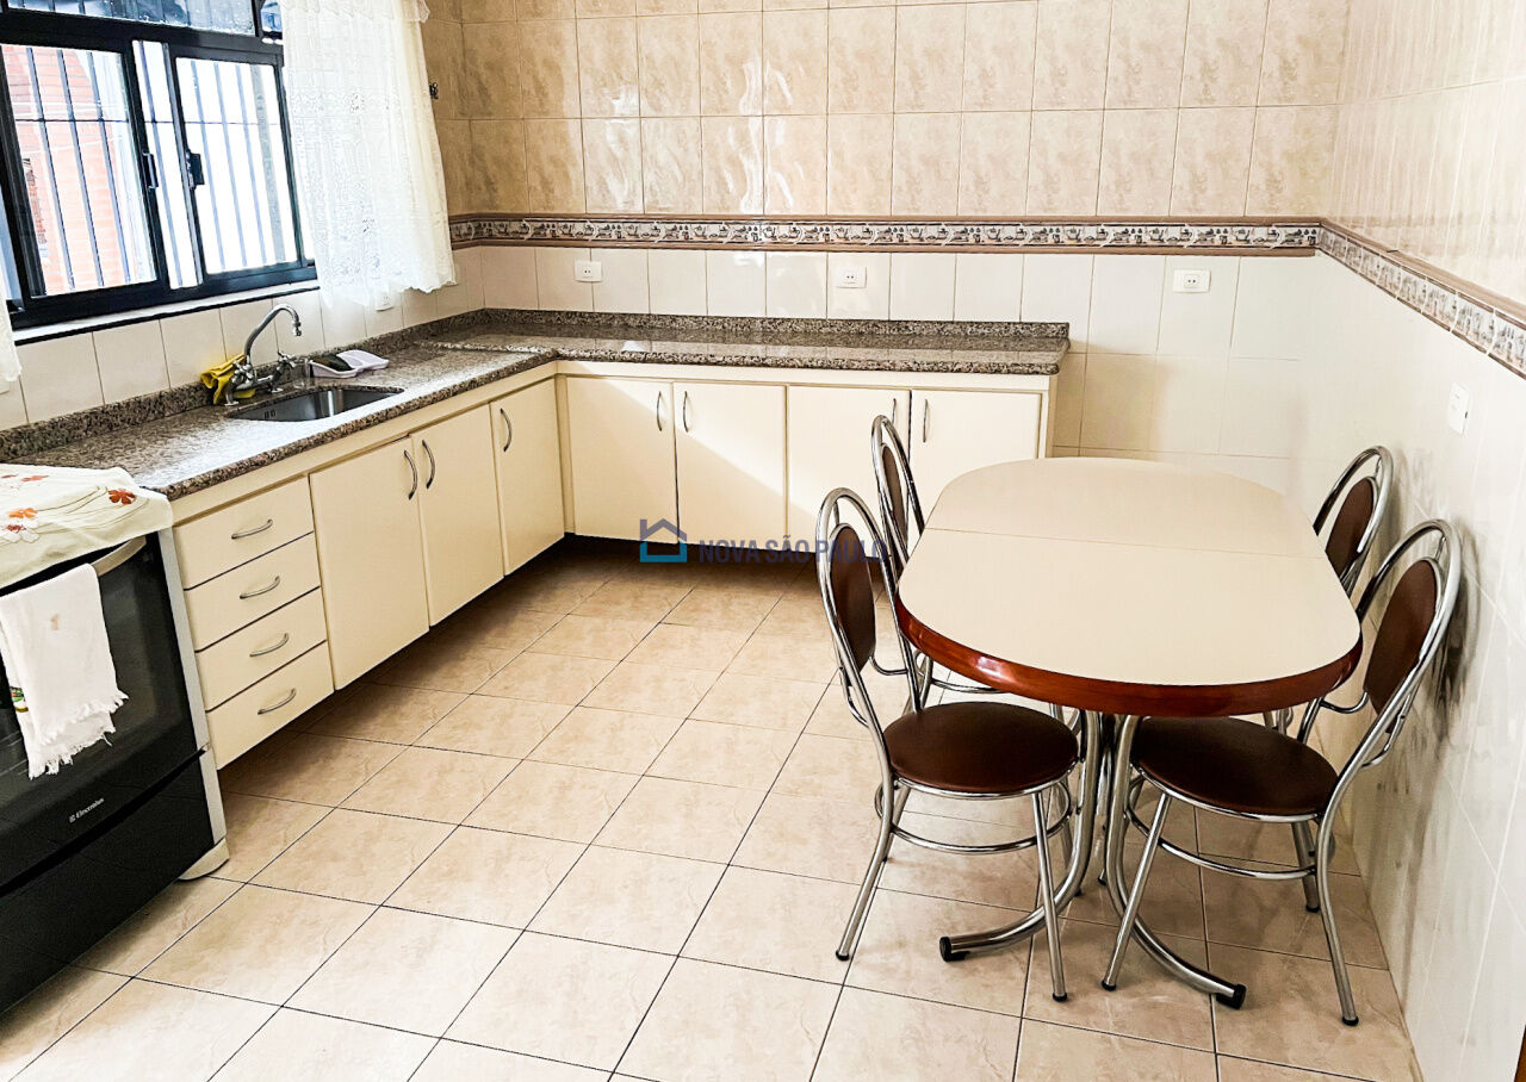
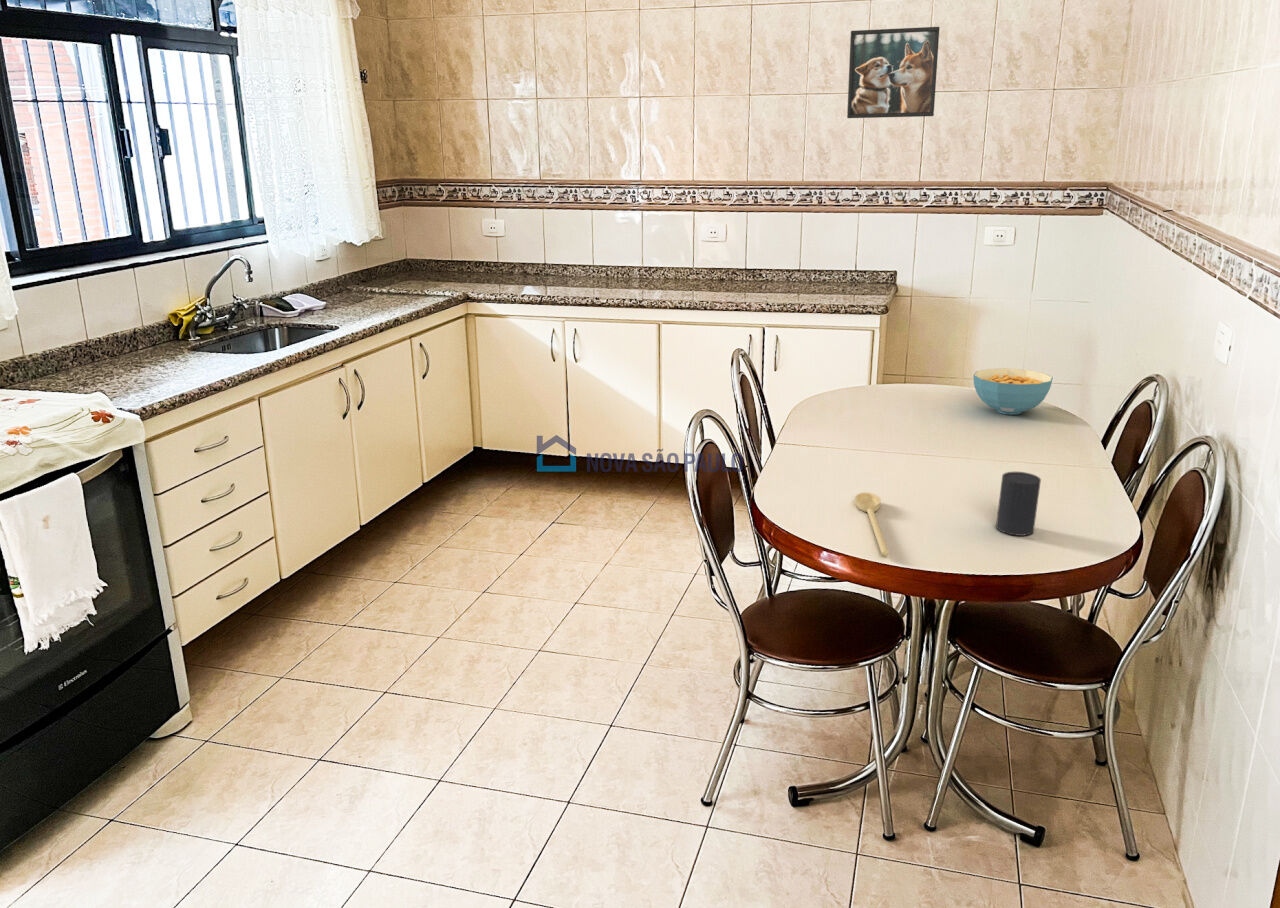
+ spoon (874, 522)
+ cup (1018, 503)
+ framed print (892, 73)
+ cereal bowl (1011, 394)
